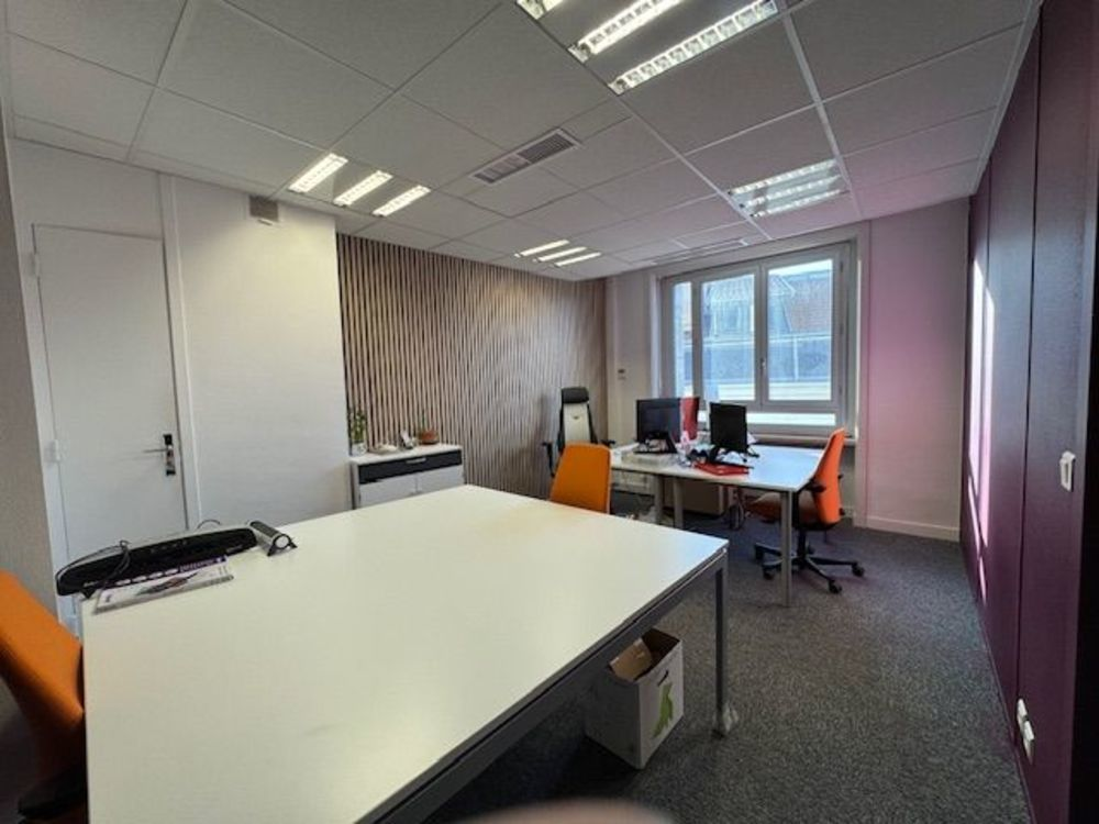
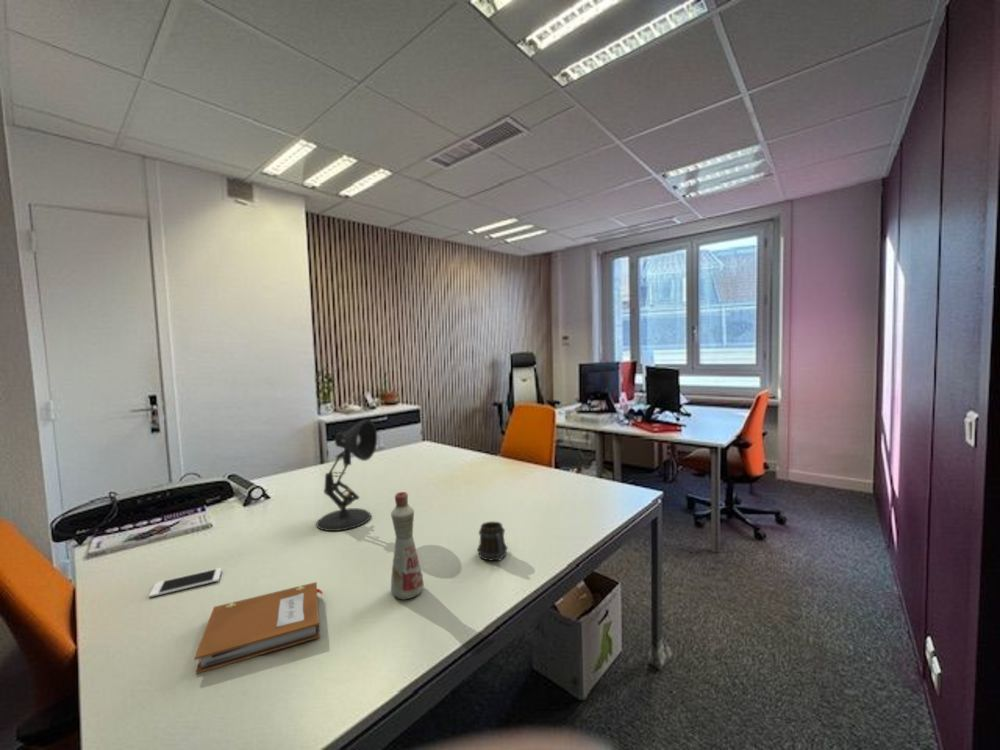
+ cell phone (187, 581)
+ notebook (267, 619)
+ bottle (405, 541)
+ desk lamp (343, 470)
+ mug (493, 541)
